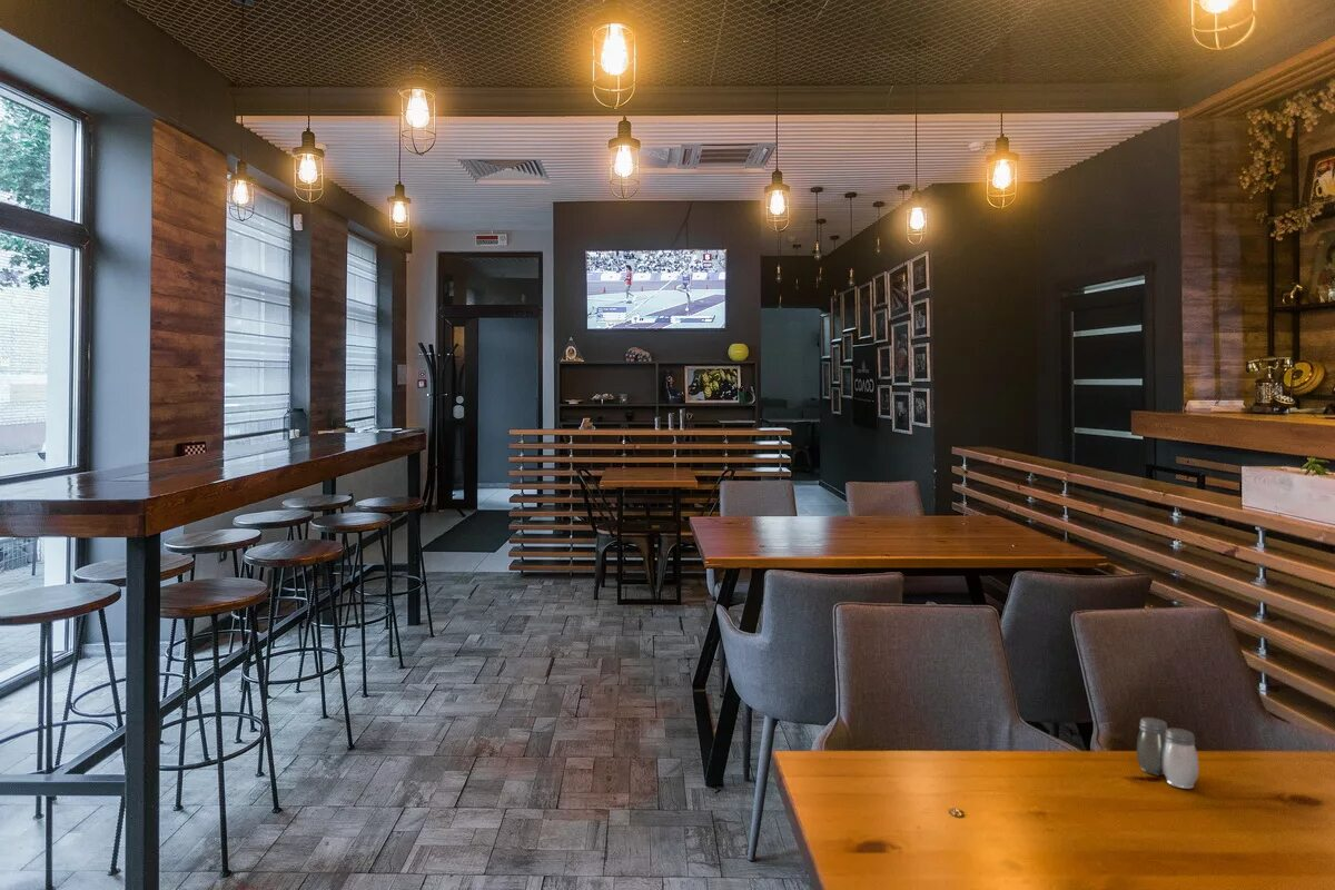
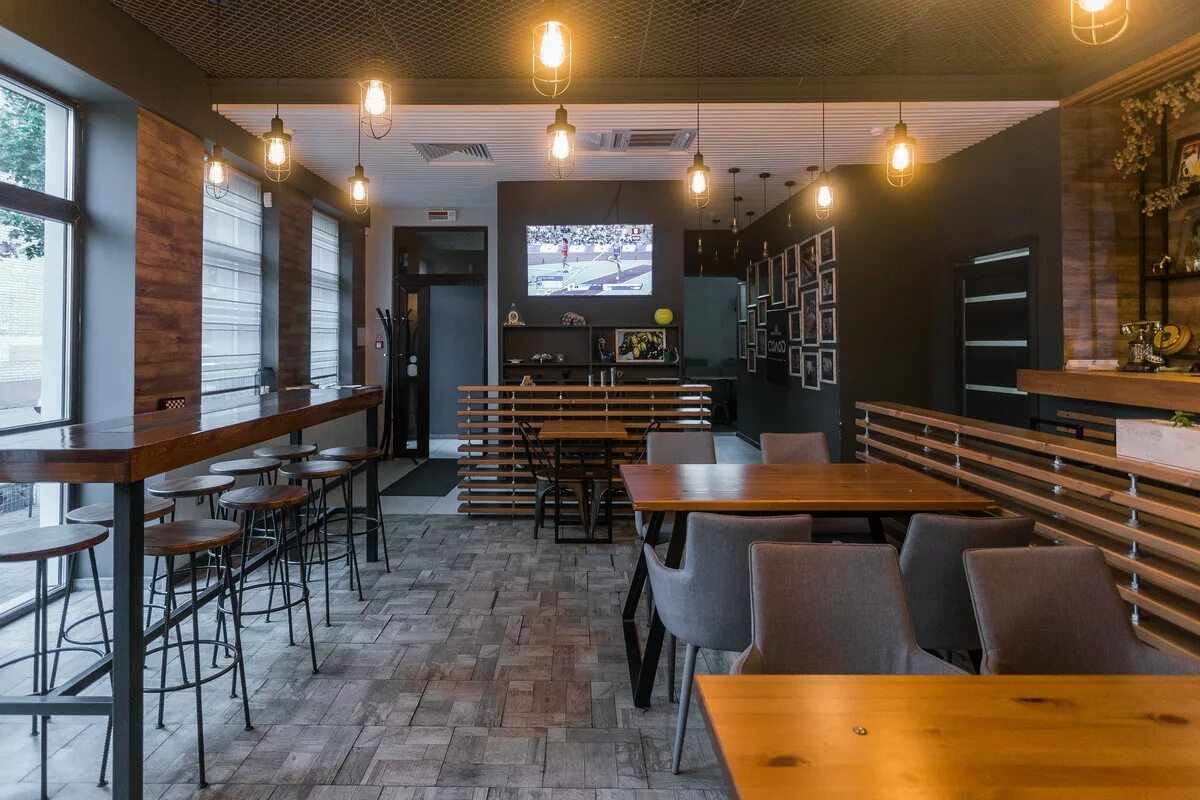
- salt and pepper shaker (1166, 750)
